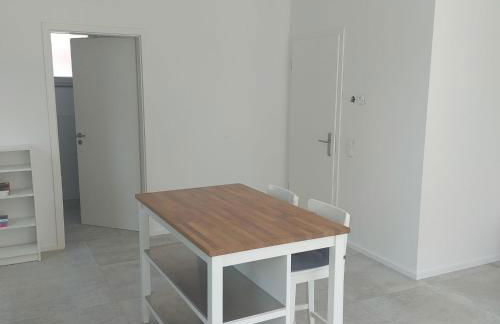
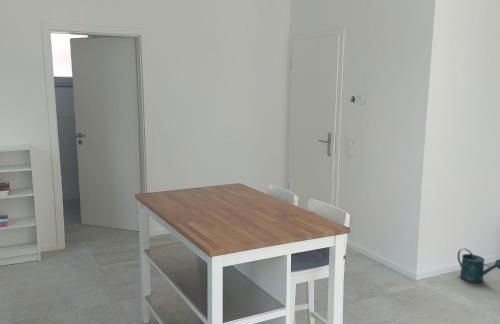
+ watering can (479, 267)
